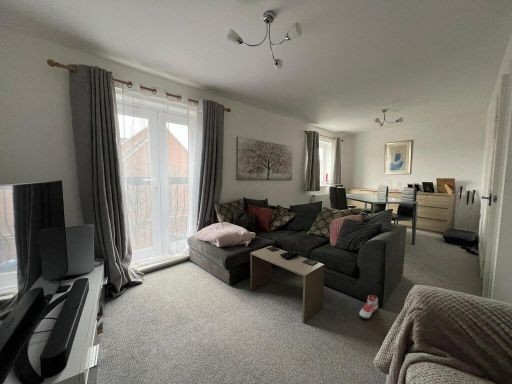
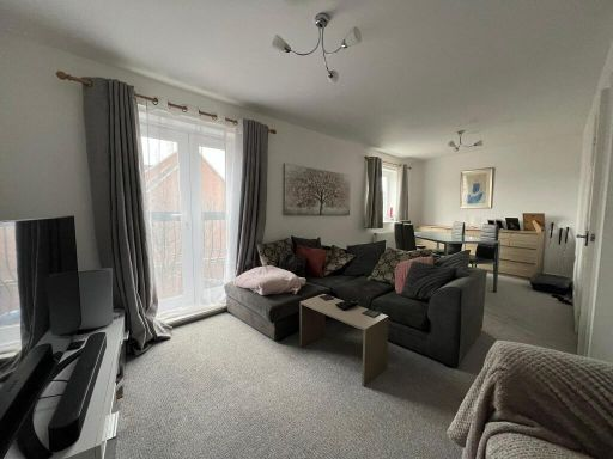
- sneaker (368, 305)
